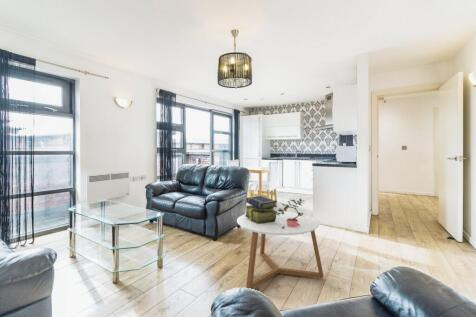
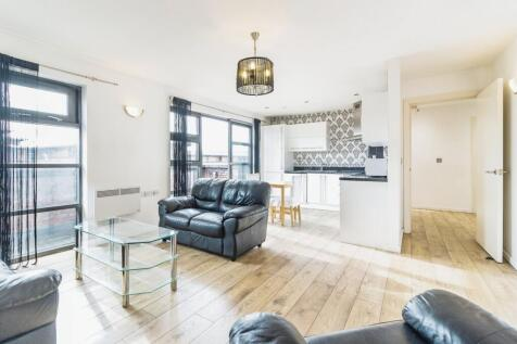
- coffee table (276, 234)
- potted plant (286, 210)
- stack of books (261, 208)
